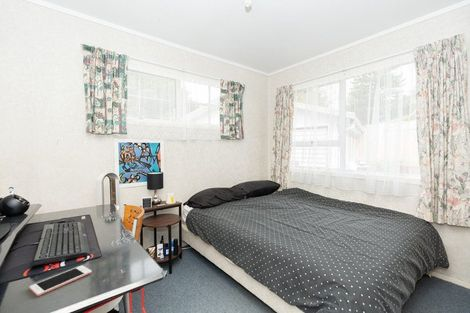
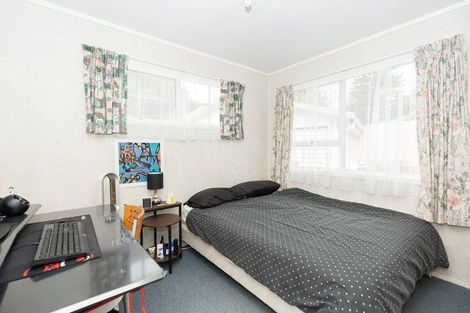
- cell phone (62, 279)
